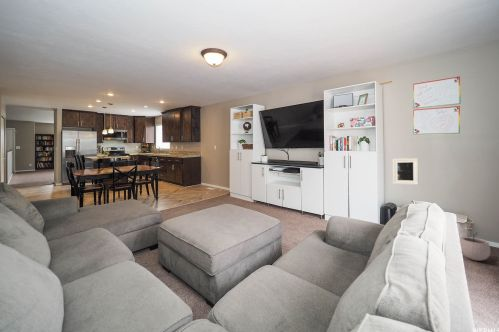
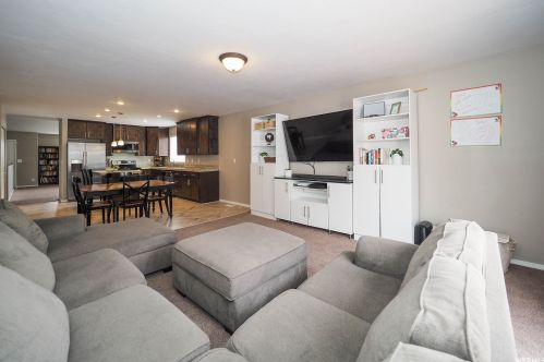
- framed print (405, 171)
- plant pot (474, 245)
